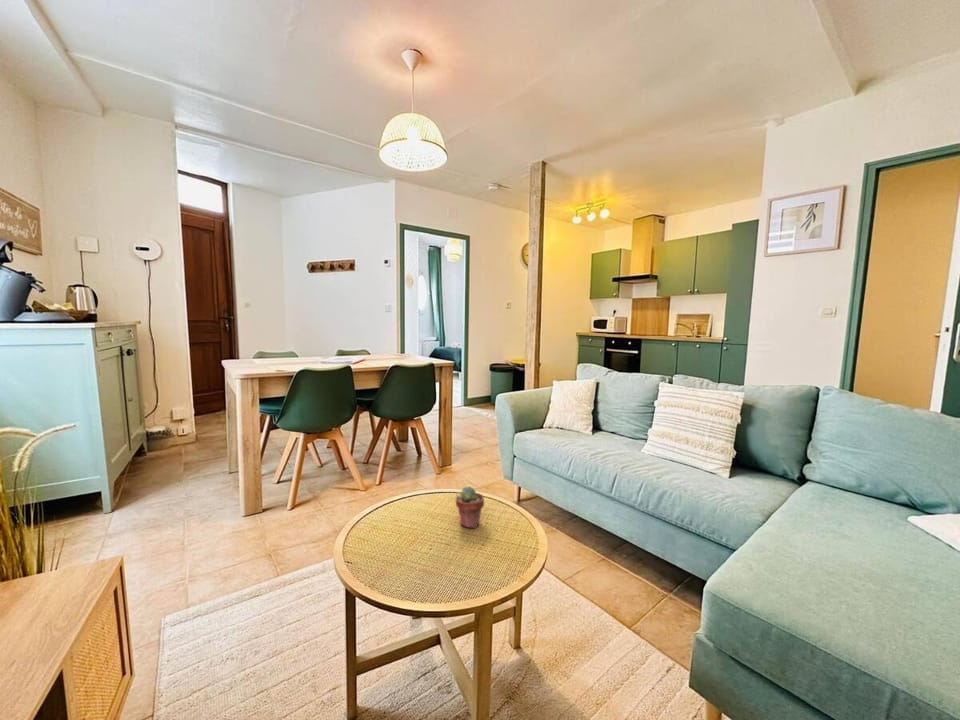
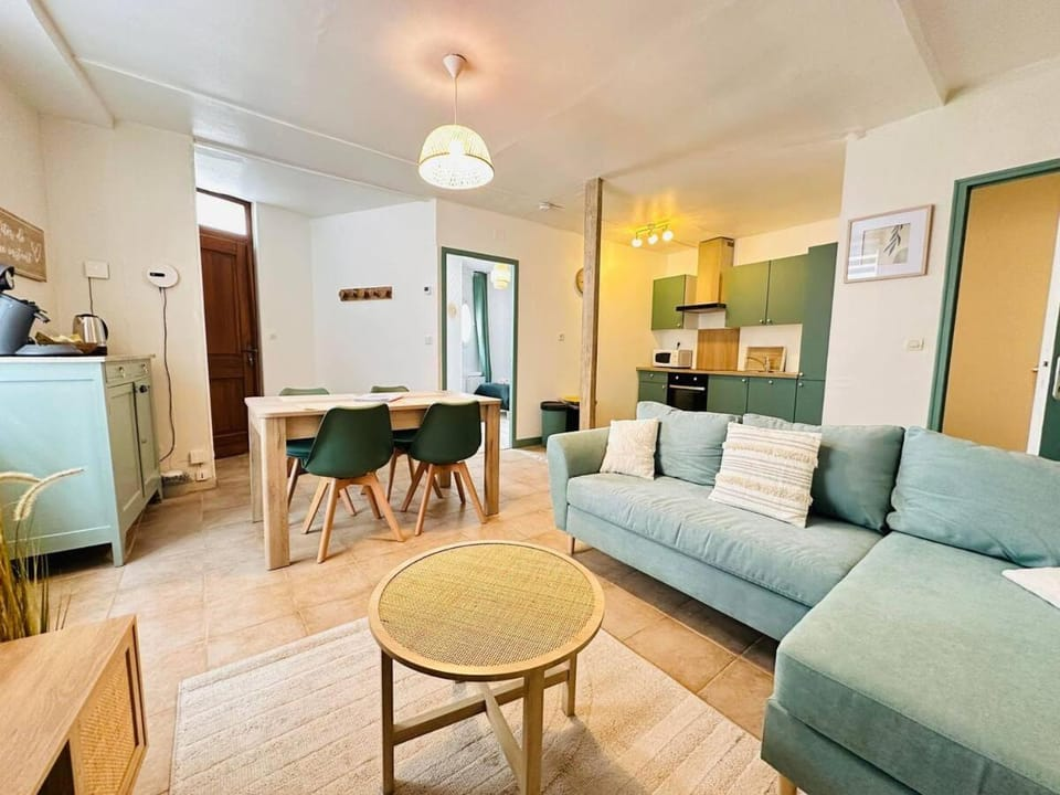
- potted succulent (469, 505)
